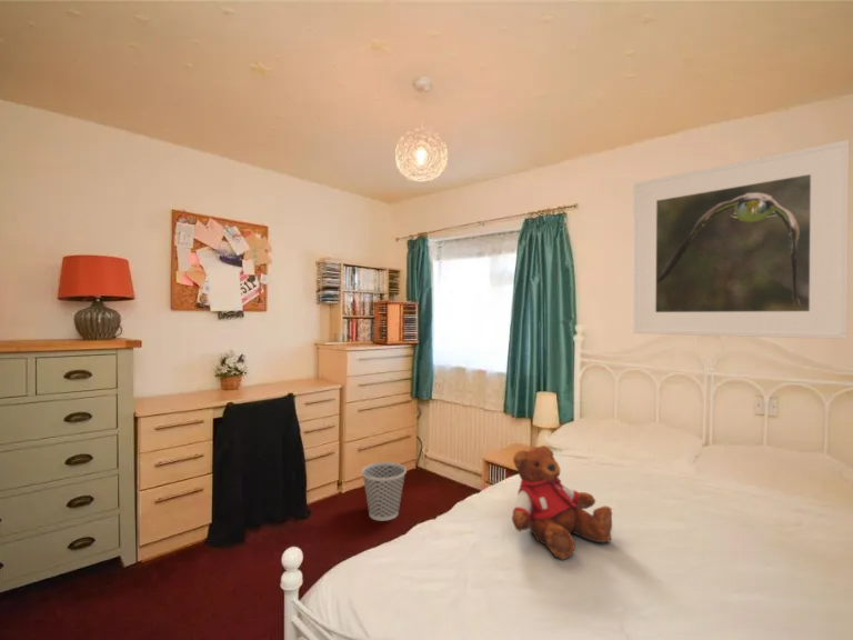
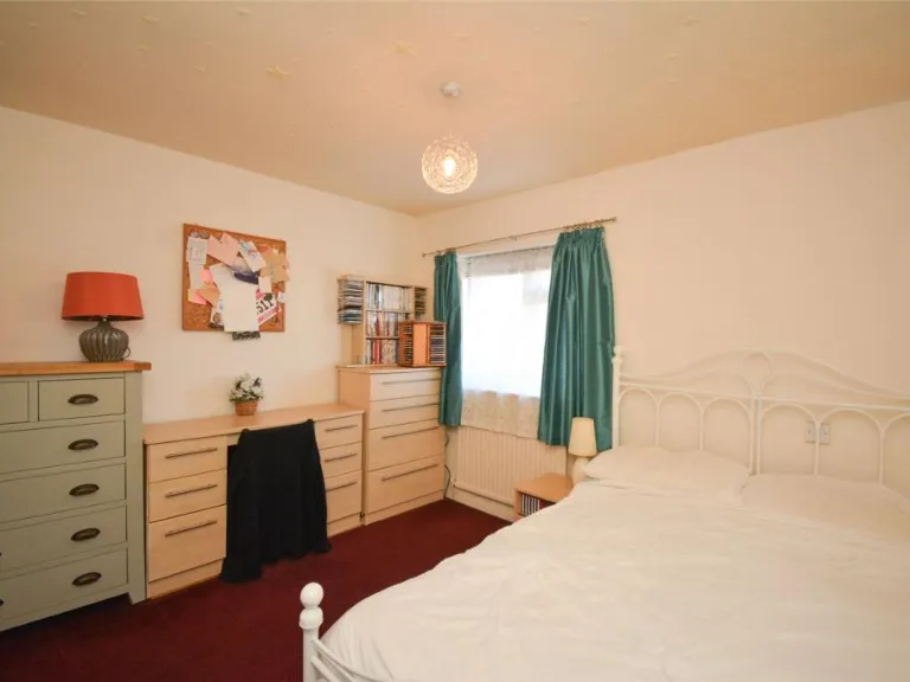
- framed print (725, 250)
- wastebasket (383, 491)
- teddy bear (558, 494)
